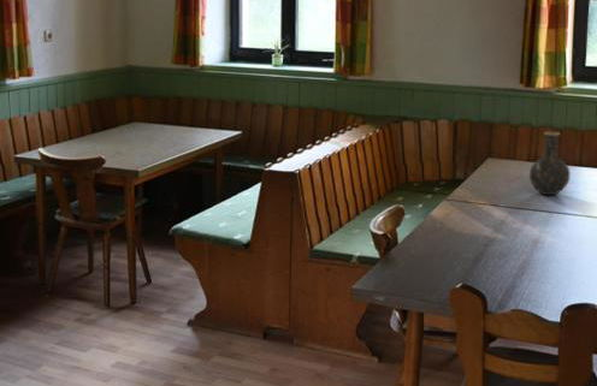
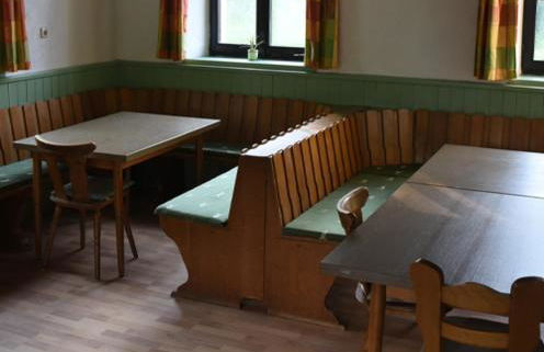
- vase (550, 164)
